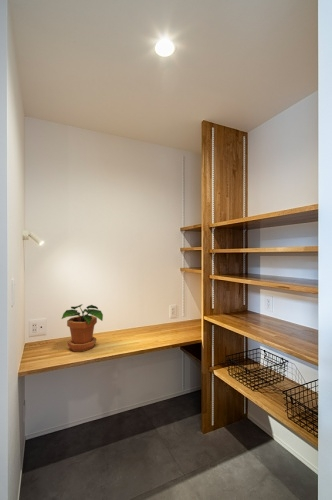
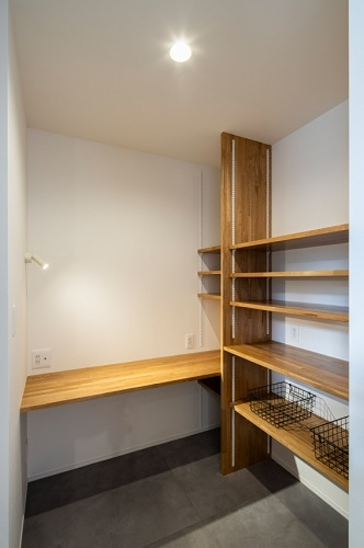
- potted plant (83, 327)
